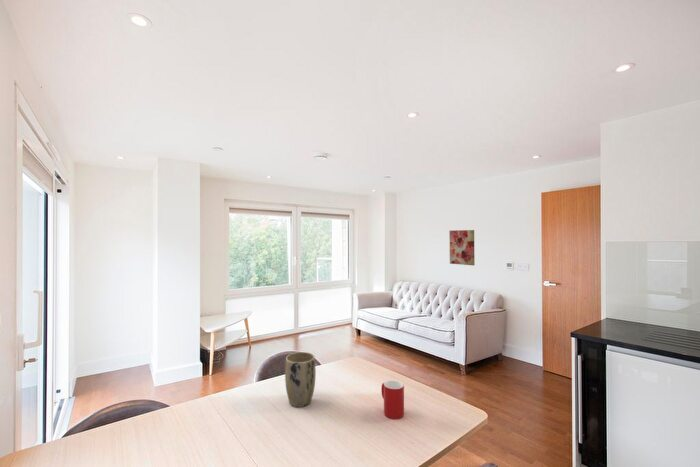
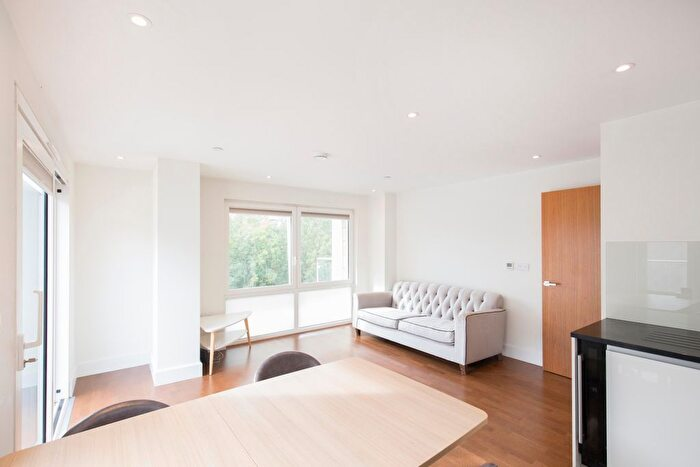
- cup (392, 397)
- wall art (461, 247)
- plant pot (300, 379)
